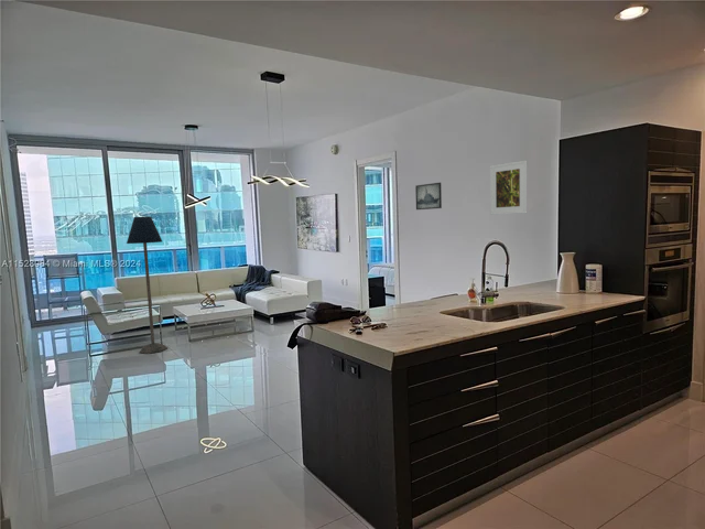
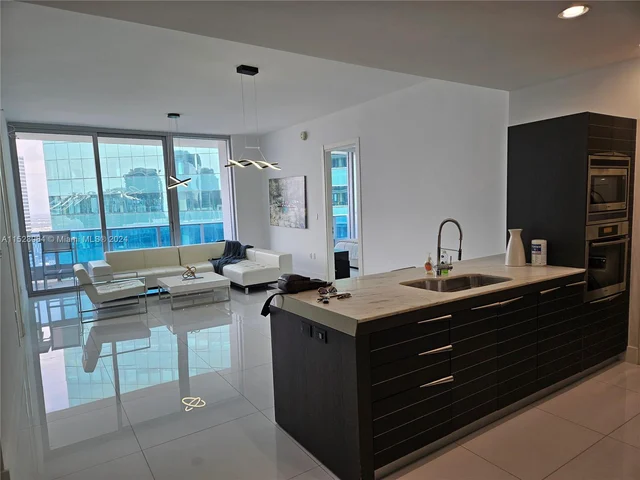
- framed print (427, 196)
- floor lamp (148, 283)
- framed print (508, 188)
